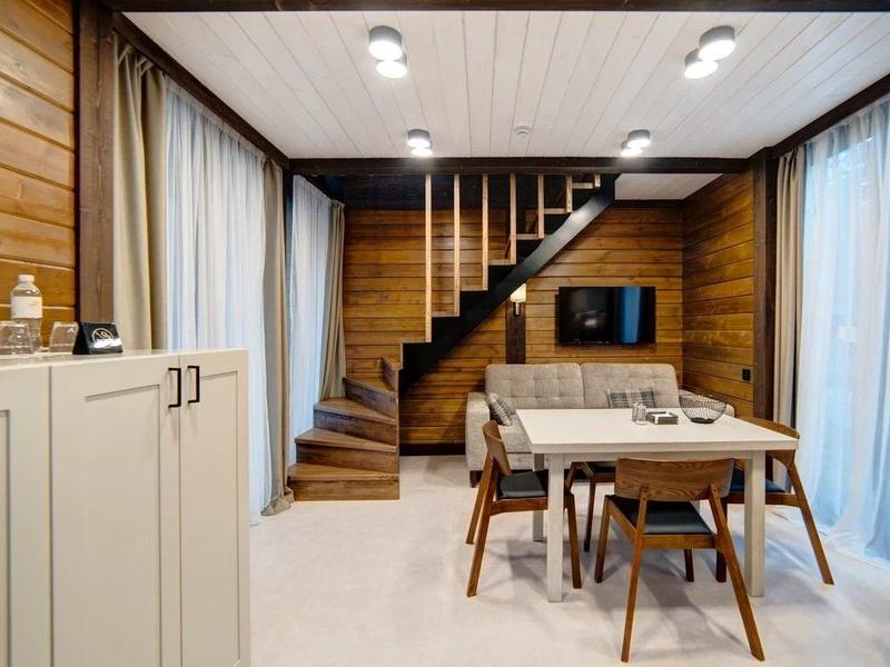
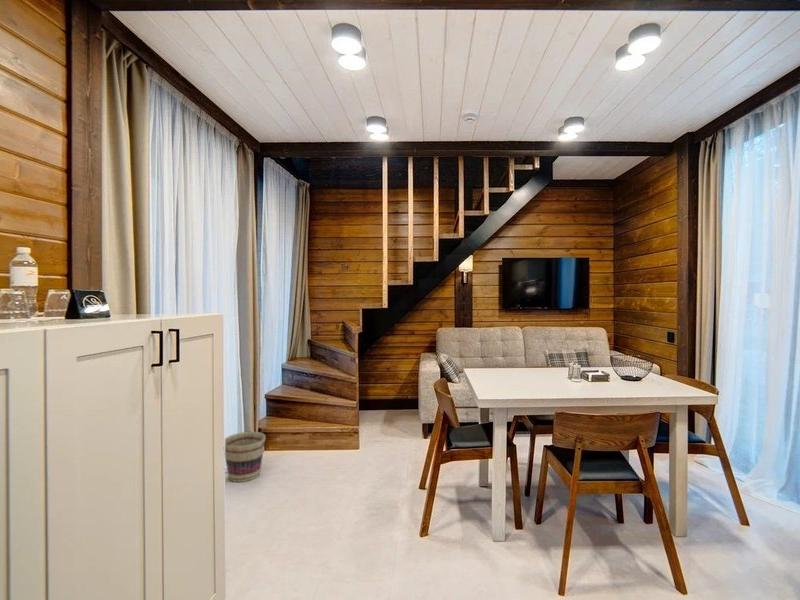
+ basket (244, 456)
